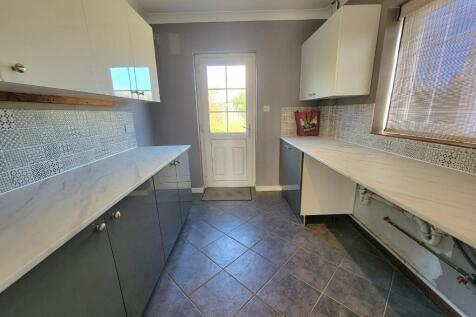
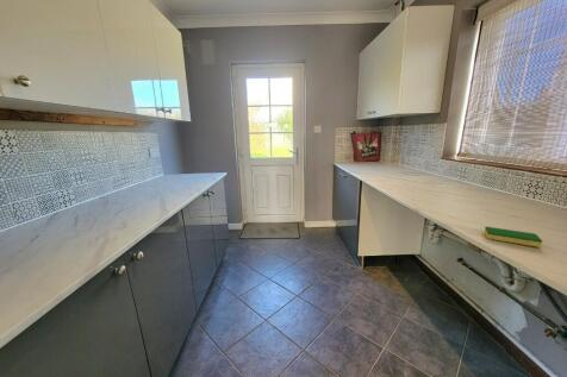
+ dish sponge (511, 235)
